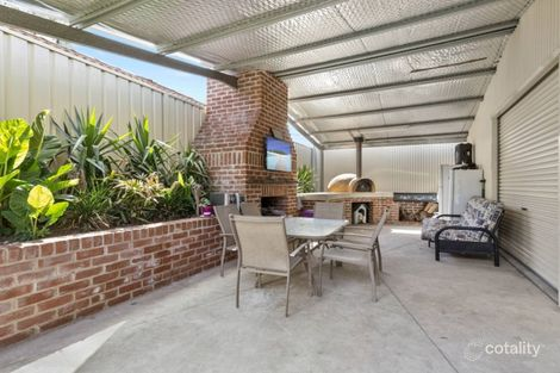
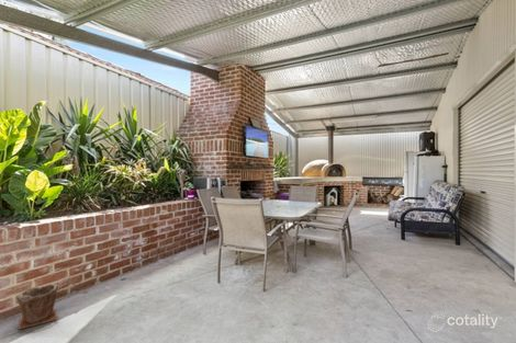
+ plant pot (37, 304)
